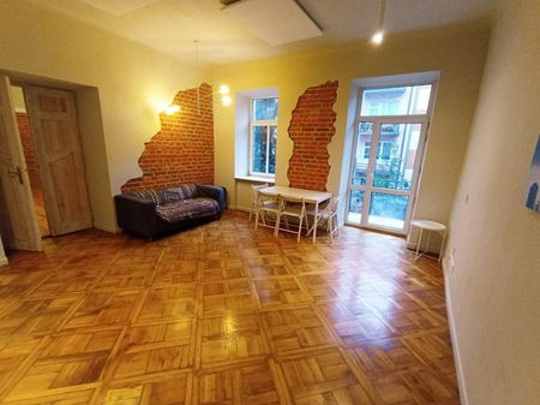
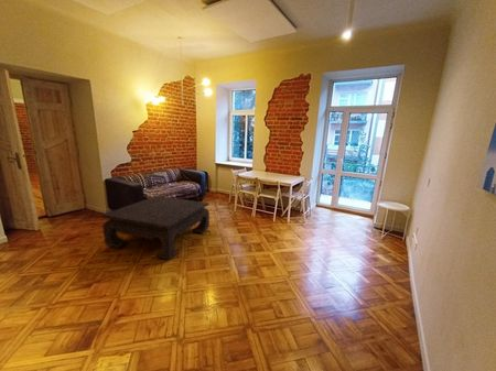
+ coffee table (161, 222)
